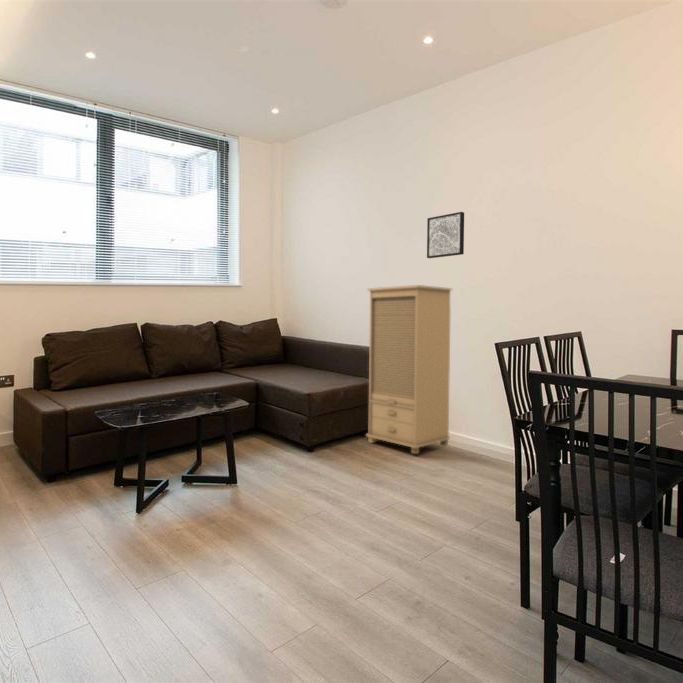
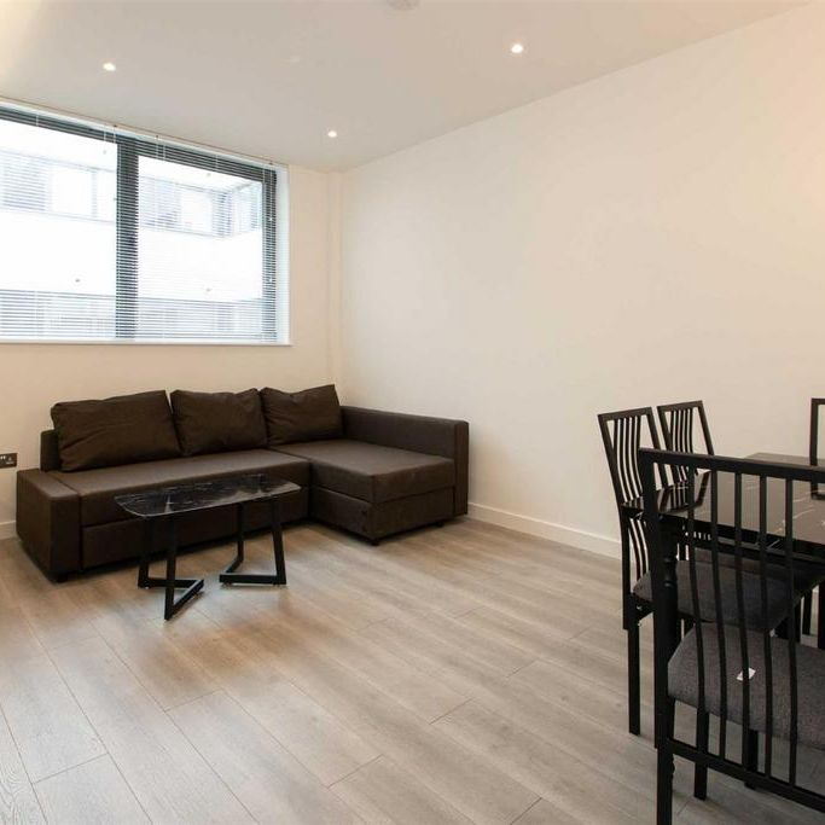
- wall art (445, 235)
- cabinet (408, 366)
